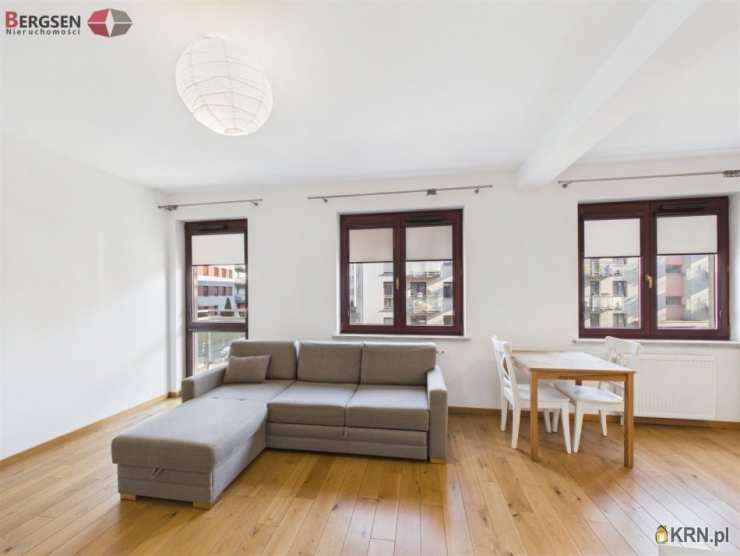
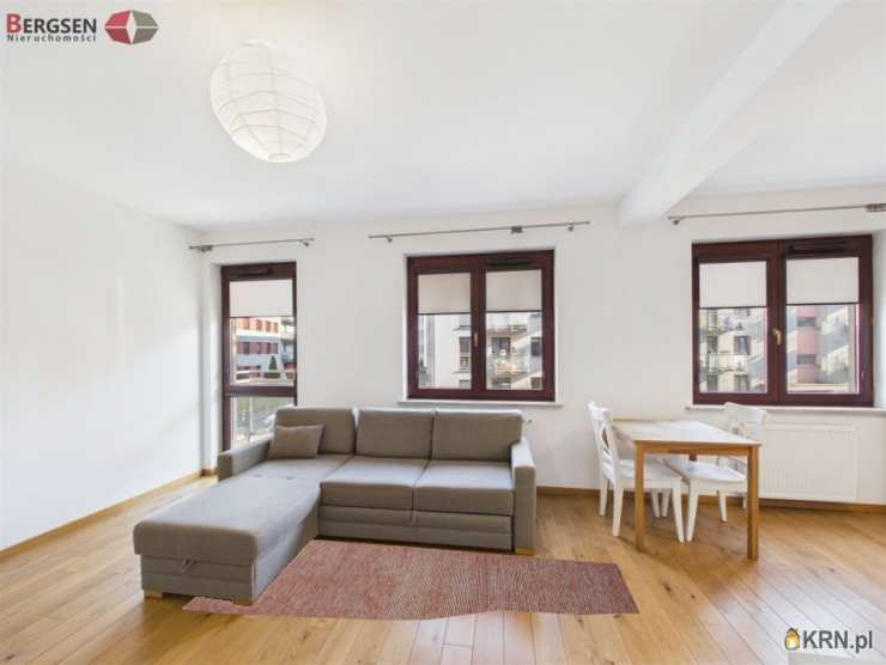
+ rug (418, 585)
